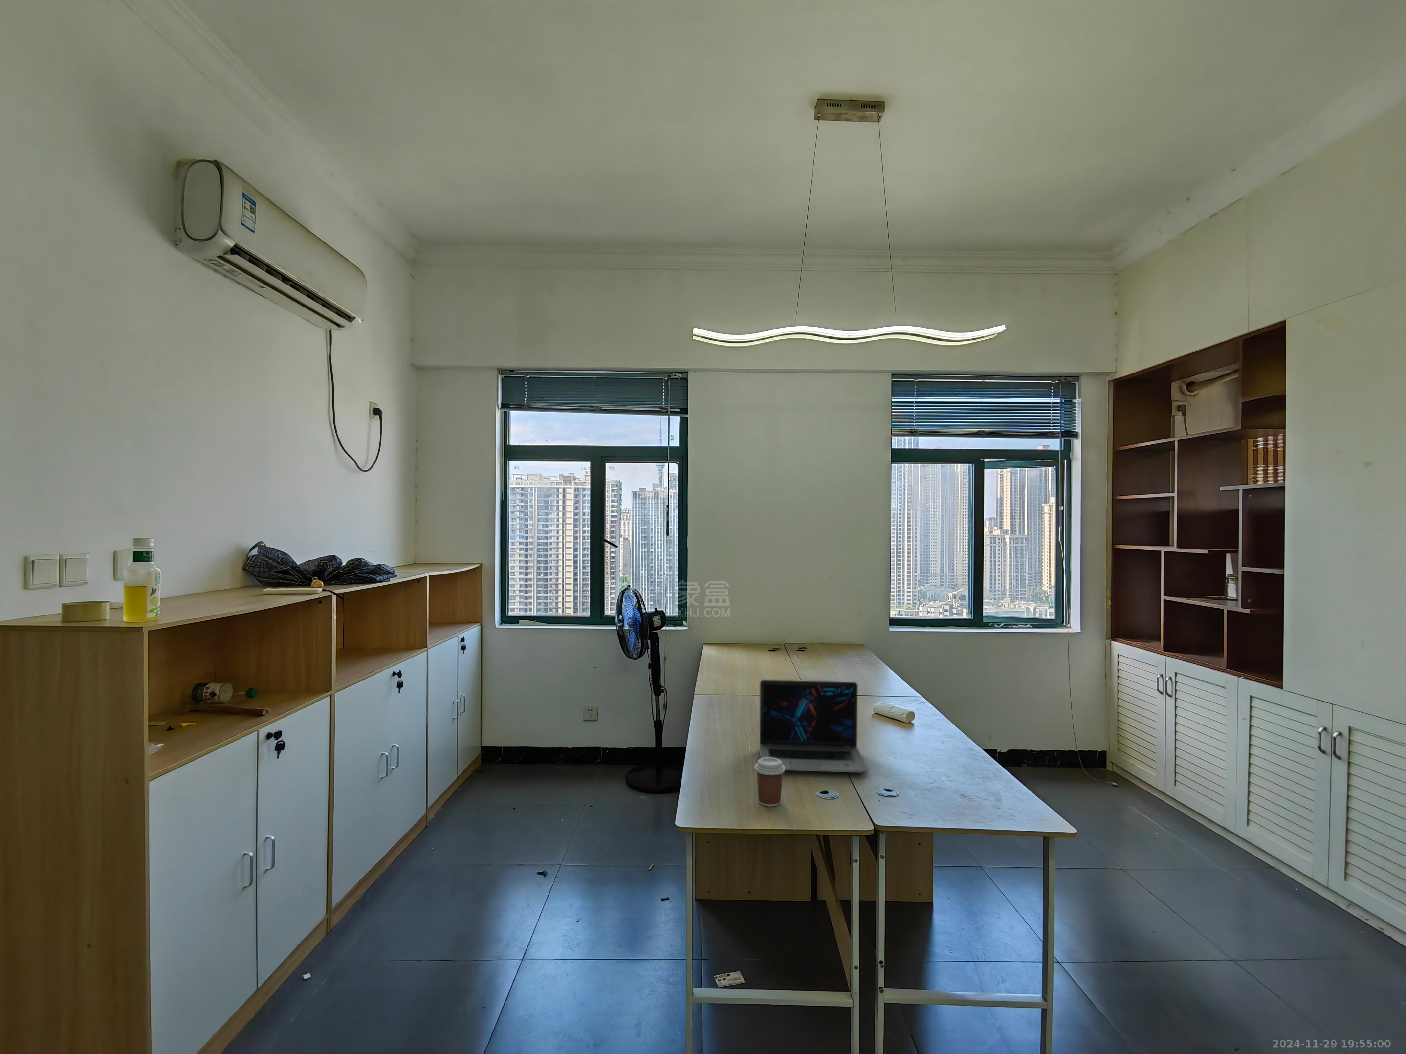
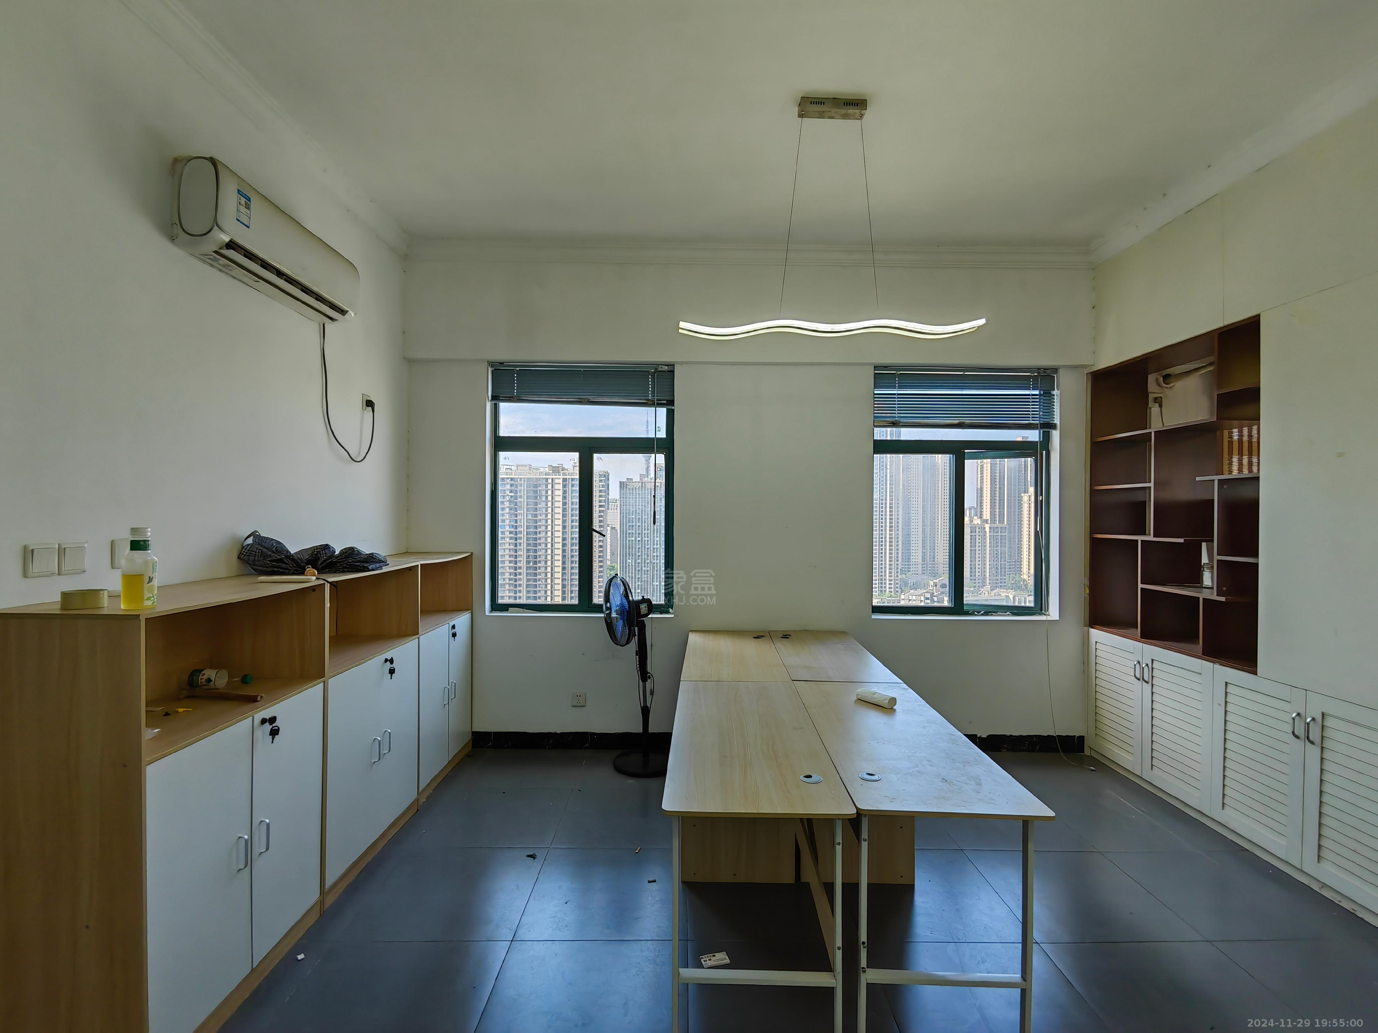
- coffee cup (769, 782)
- laptop (811, 725)
